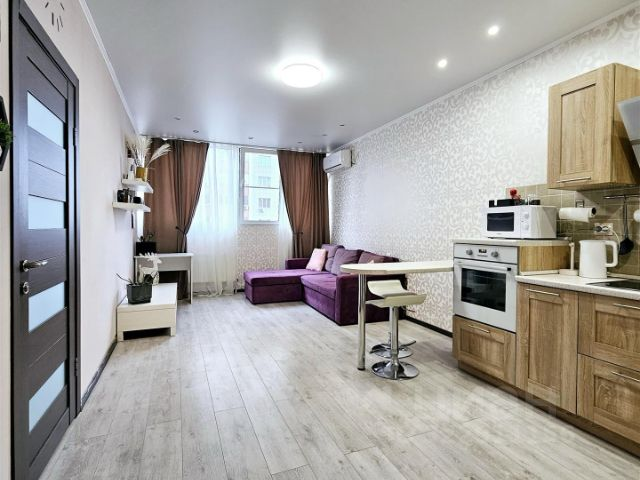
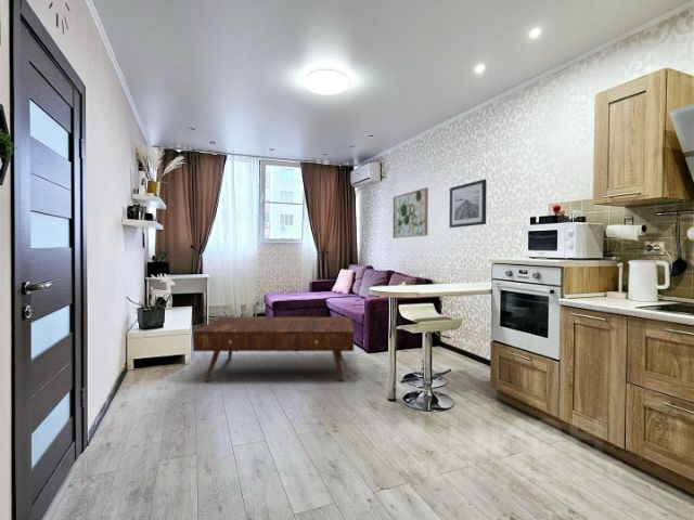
+ wall art (408, 214)
+ wall art (466, 205)
+ coffee table (280, 347)
